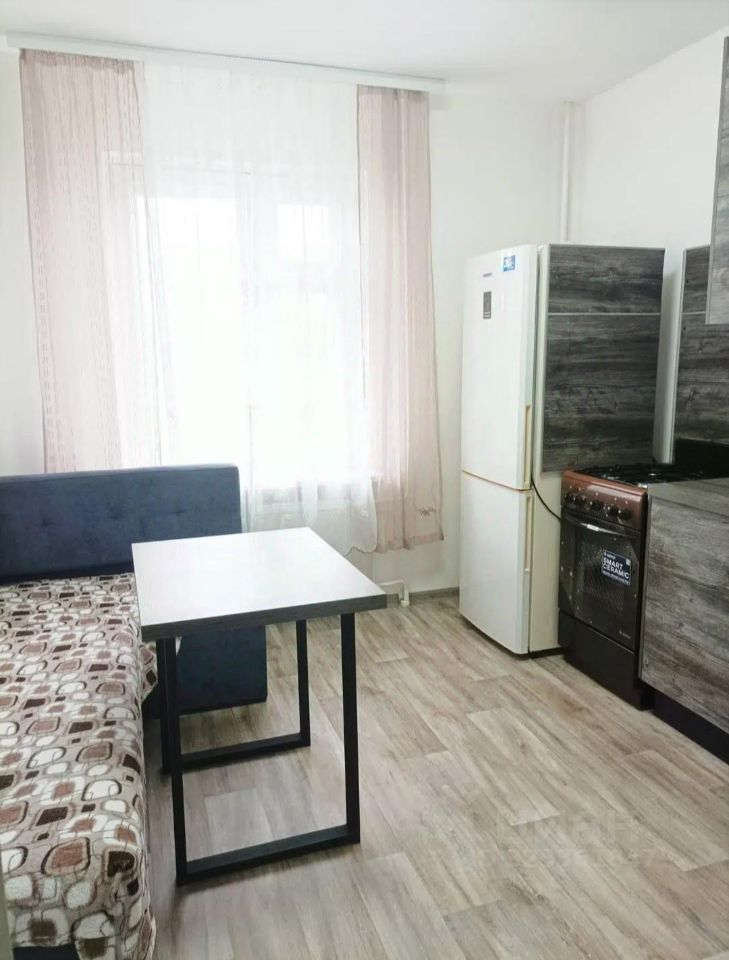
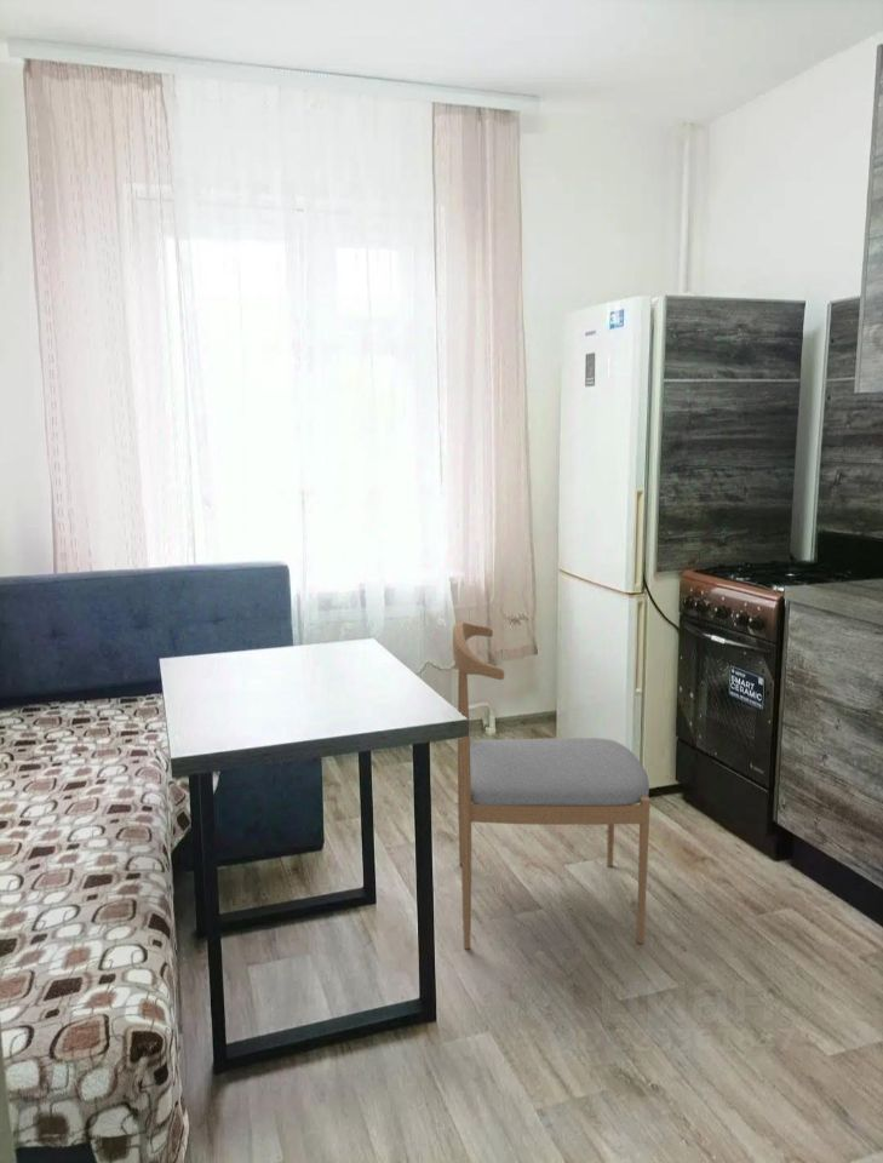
+ dining chair (547, 768)
